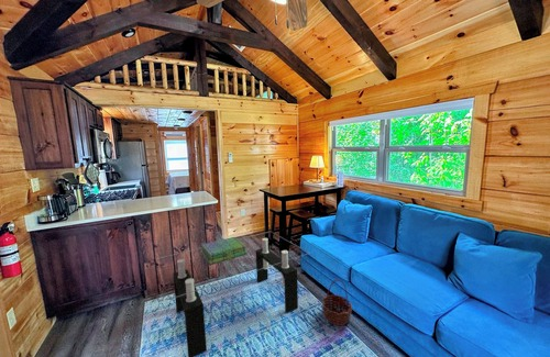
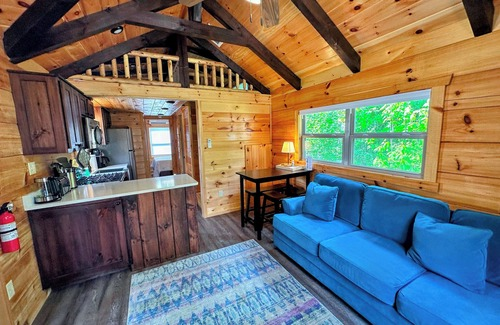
- coffee table (232, 278)
- stack of books (223, 249)
- basket (337, 298)
